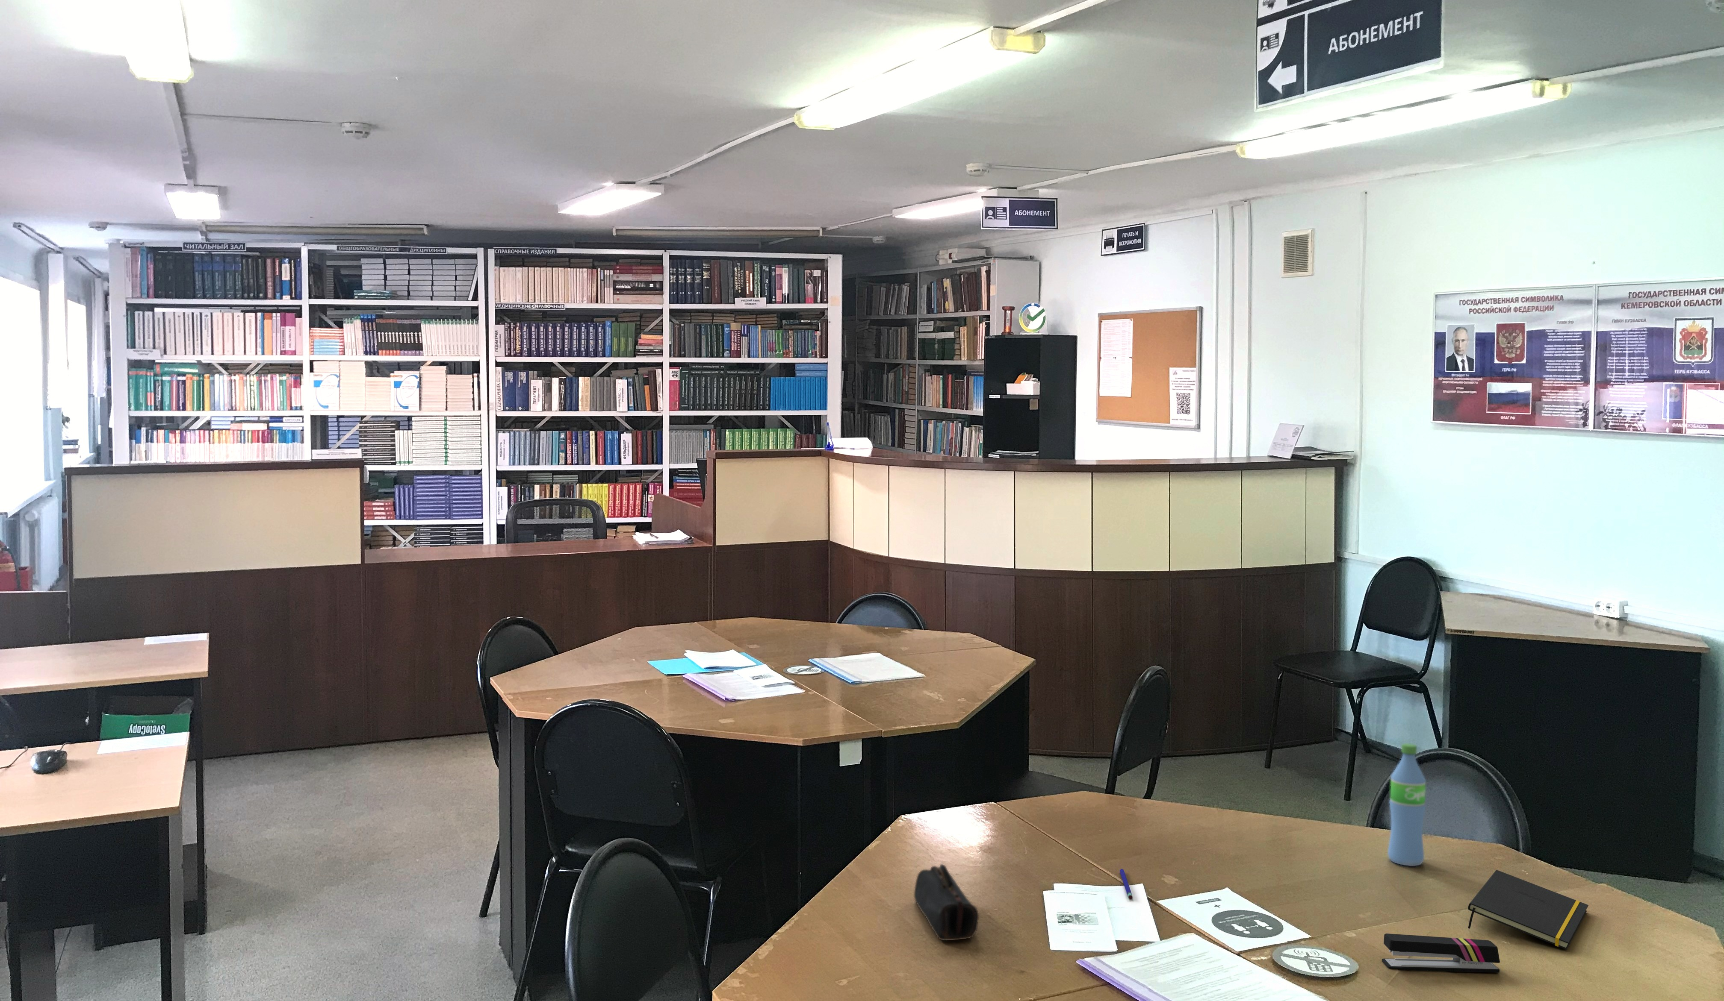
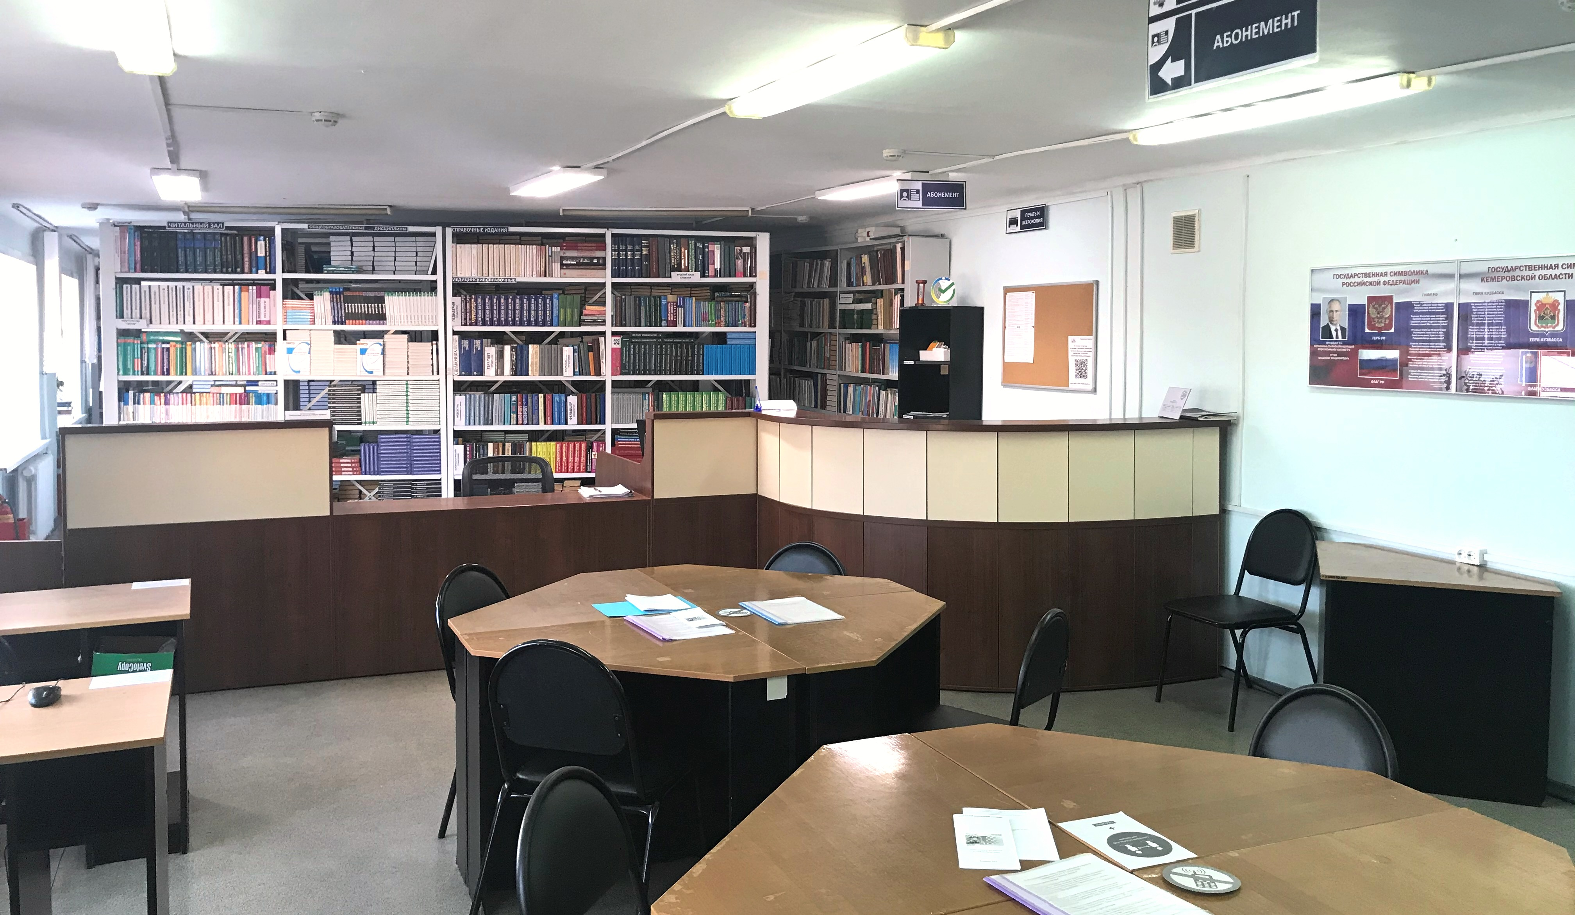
- pen (1125, 883)
- notepad (1528, 907)
- pencil case (945, 893)
- water bottle (1407, 803)
- stapler (1440, 952)
